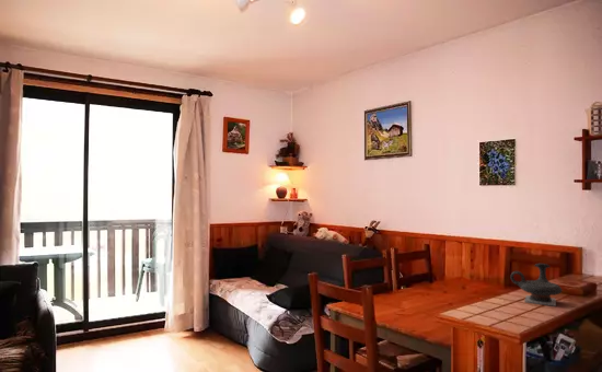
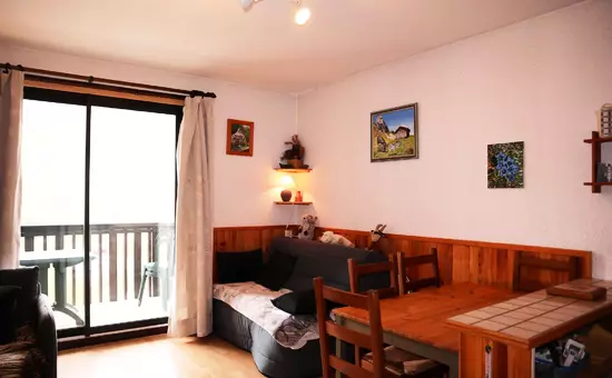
- teapot (535, 282)
